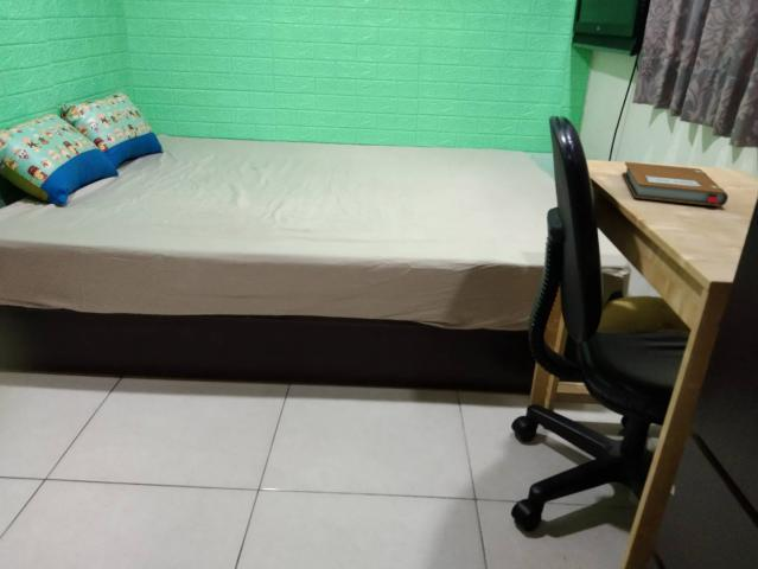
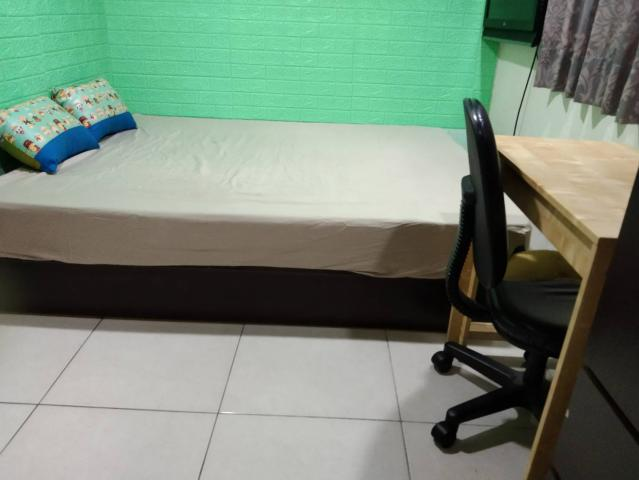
- notebook (671, 183)
